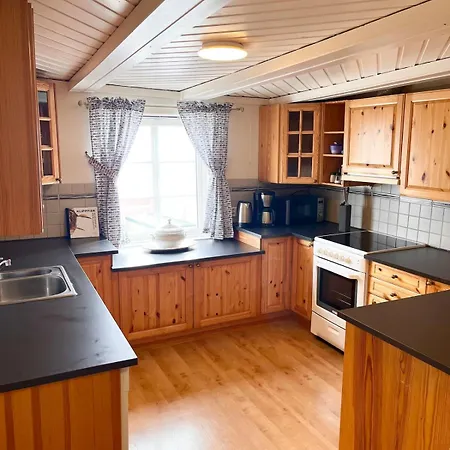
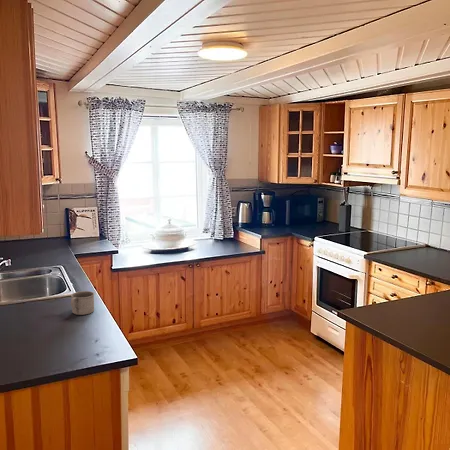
+ mug (82, 303)
